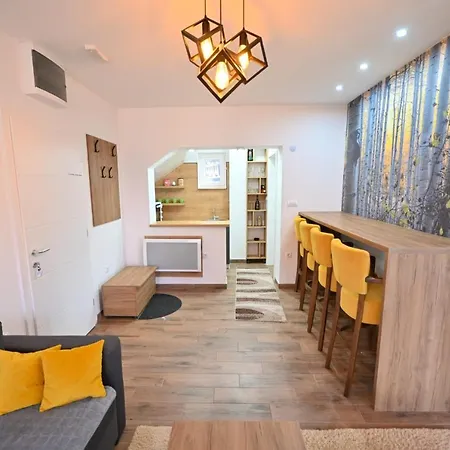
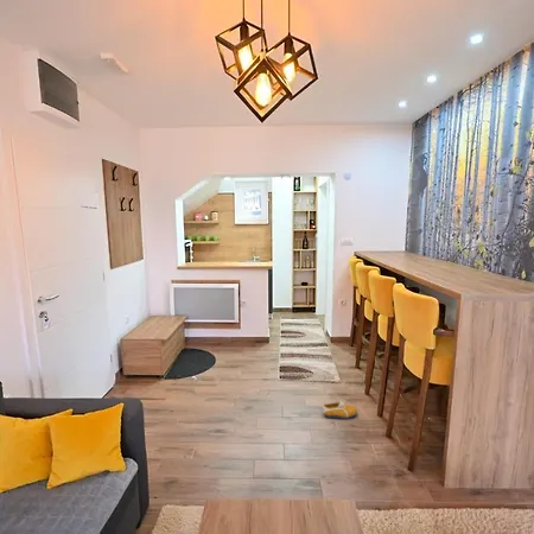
+ shoe (339, 408)
